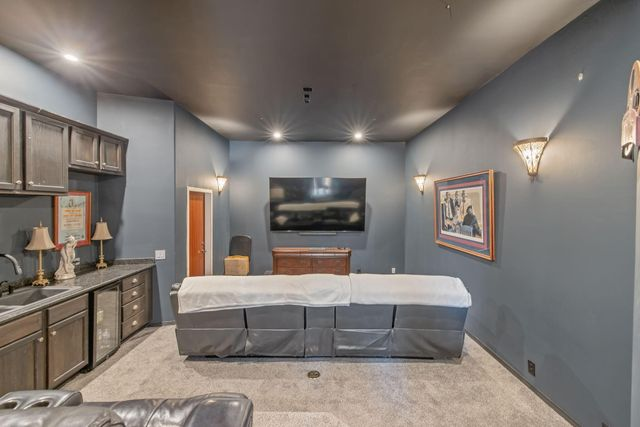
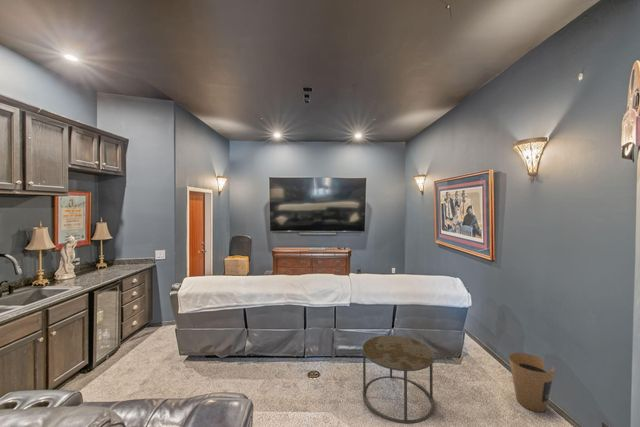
+ trash can (530, 382)
+ side table (397, 377)
